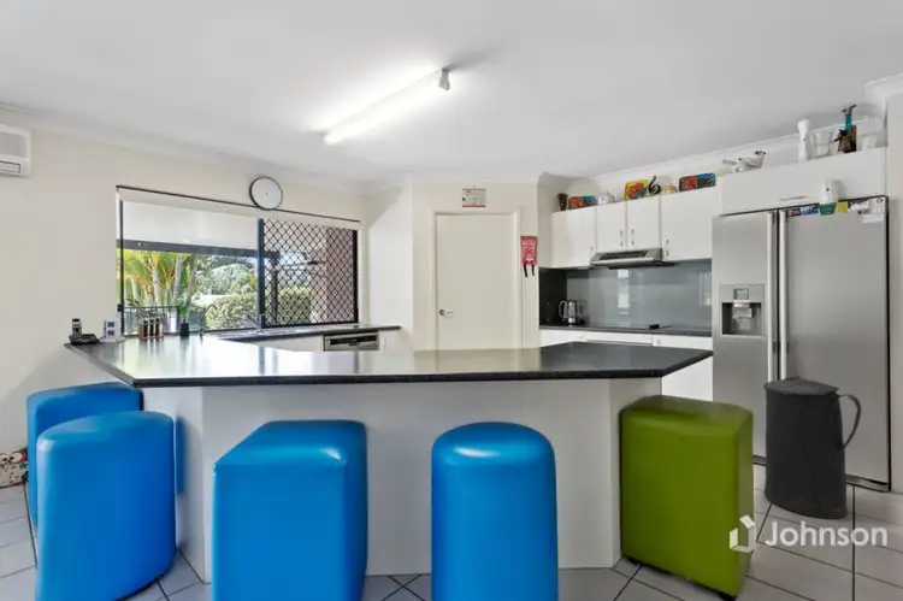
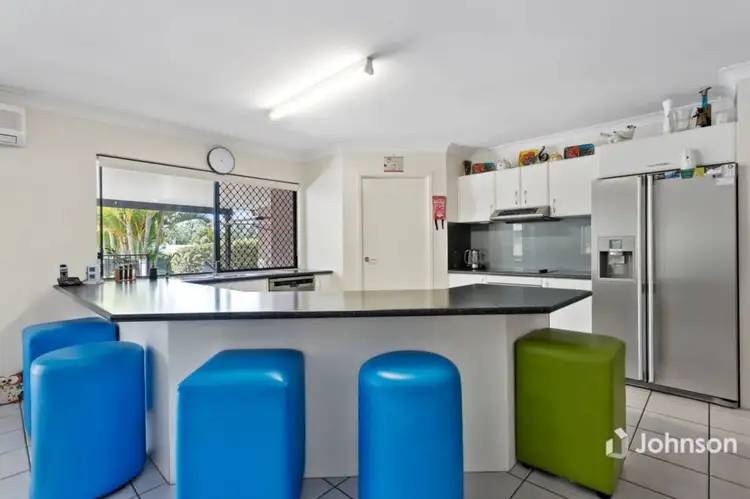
- trash can (810, 440)
